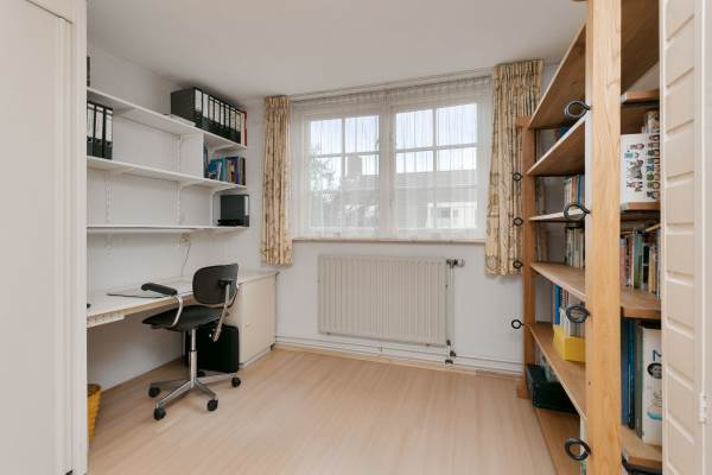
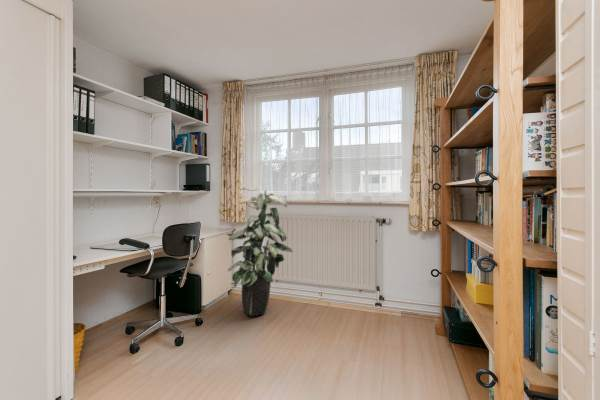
+ indoor plant (256, 249)
